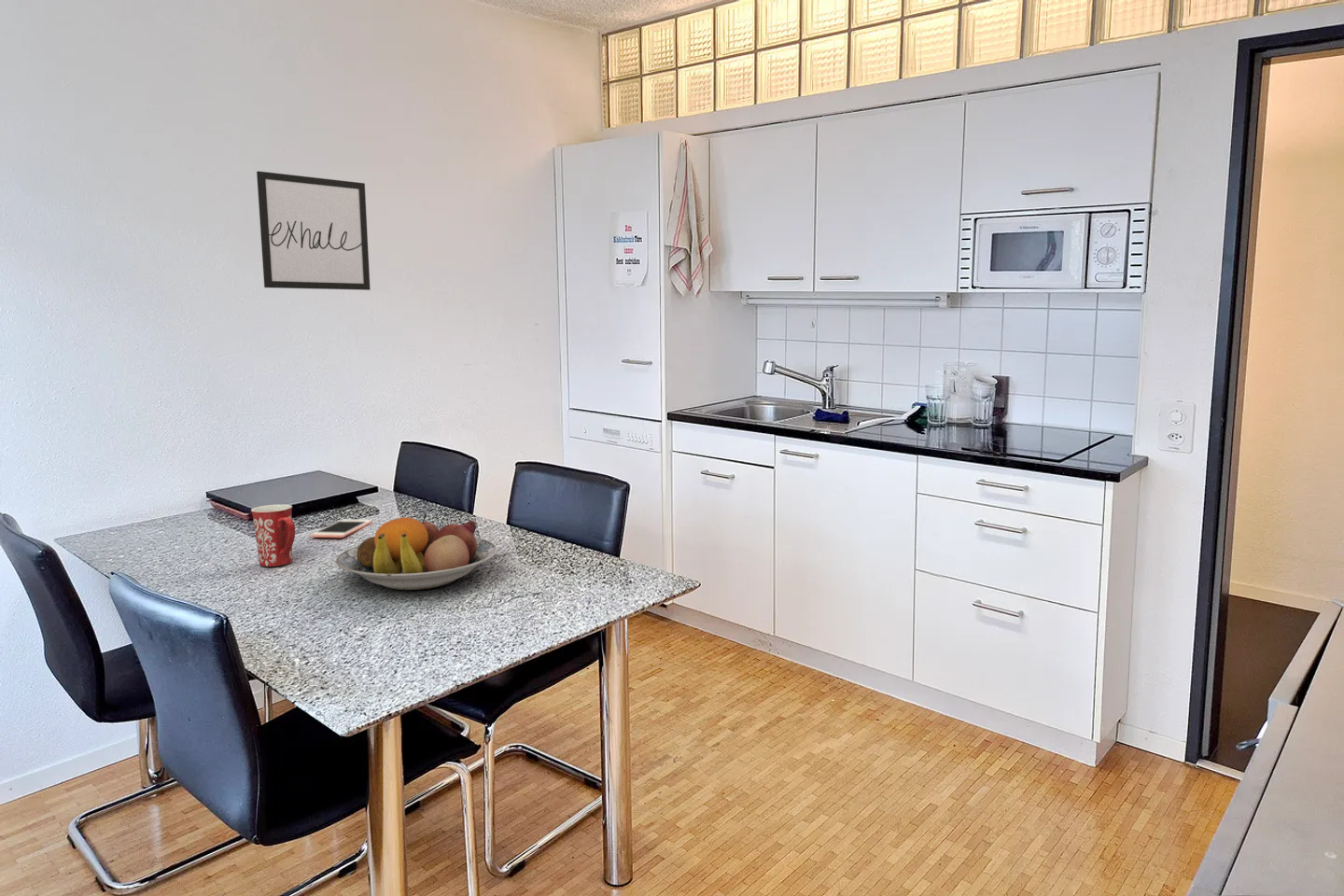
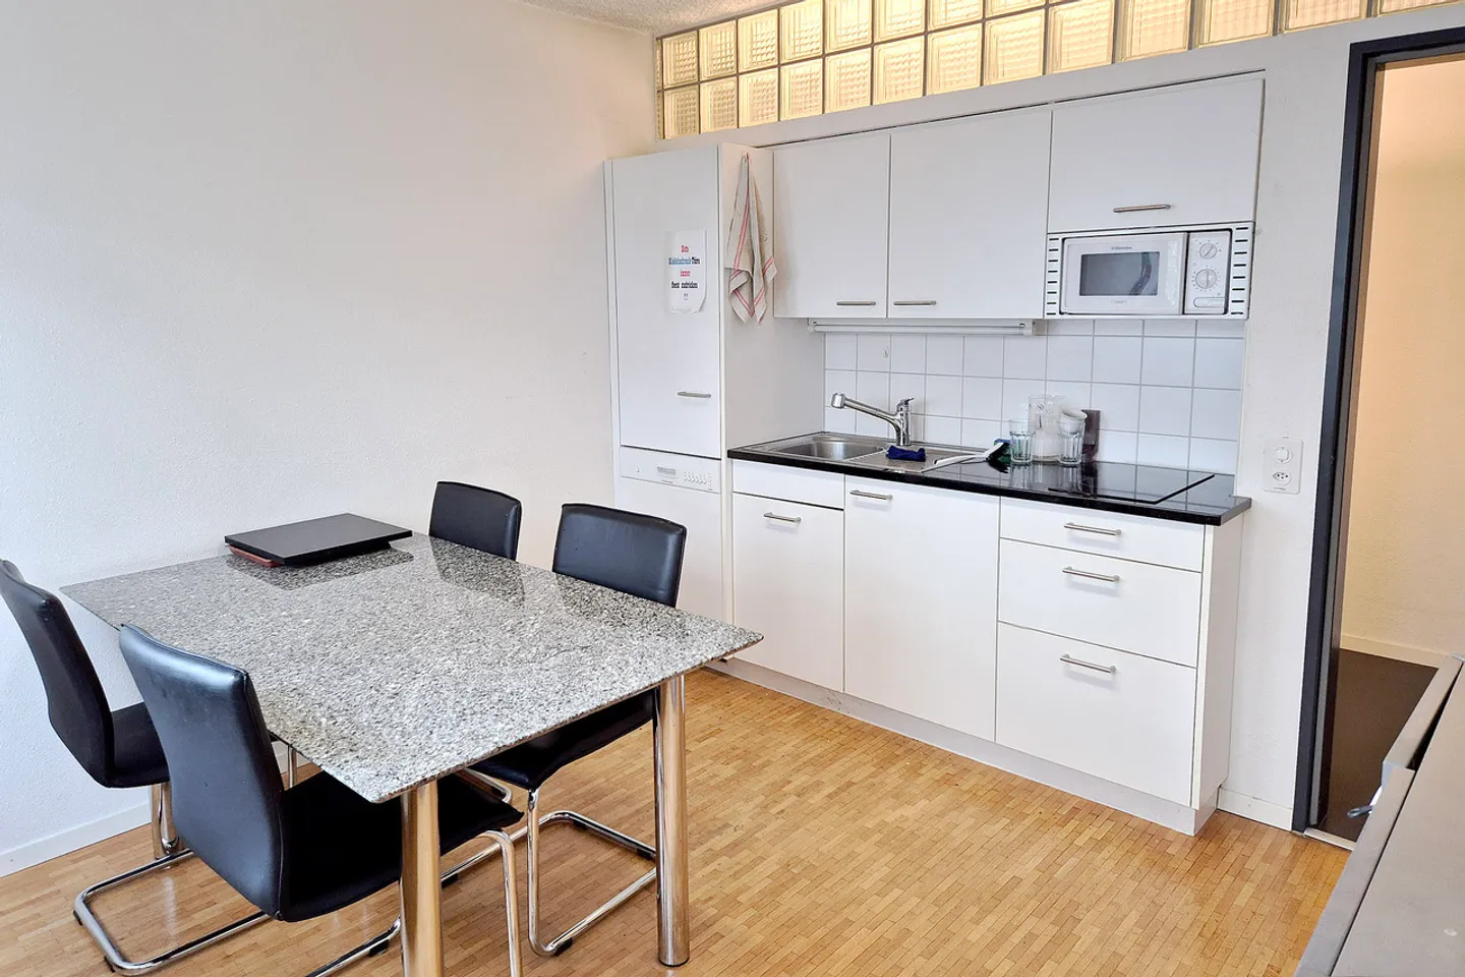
- cell phone (343, 527)
- fruit bowl (417, 546)
- mug (277, 536)
- wall art (315, 233)
